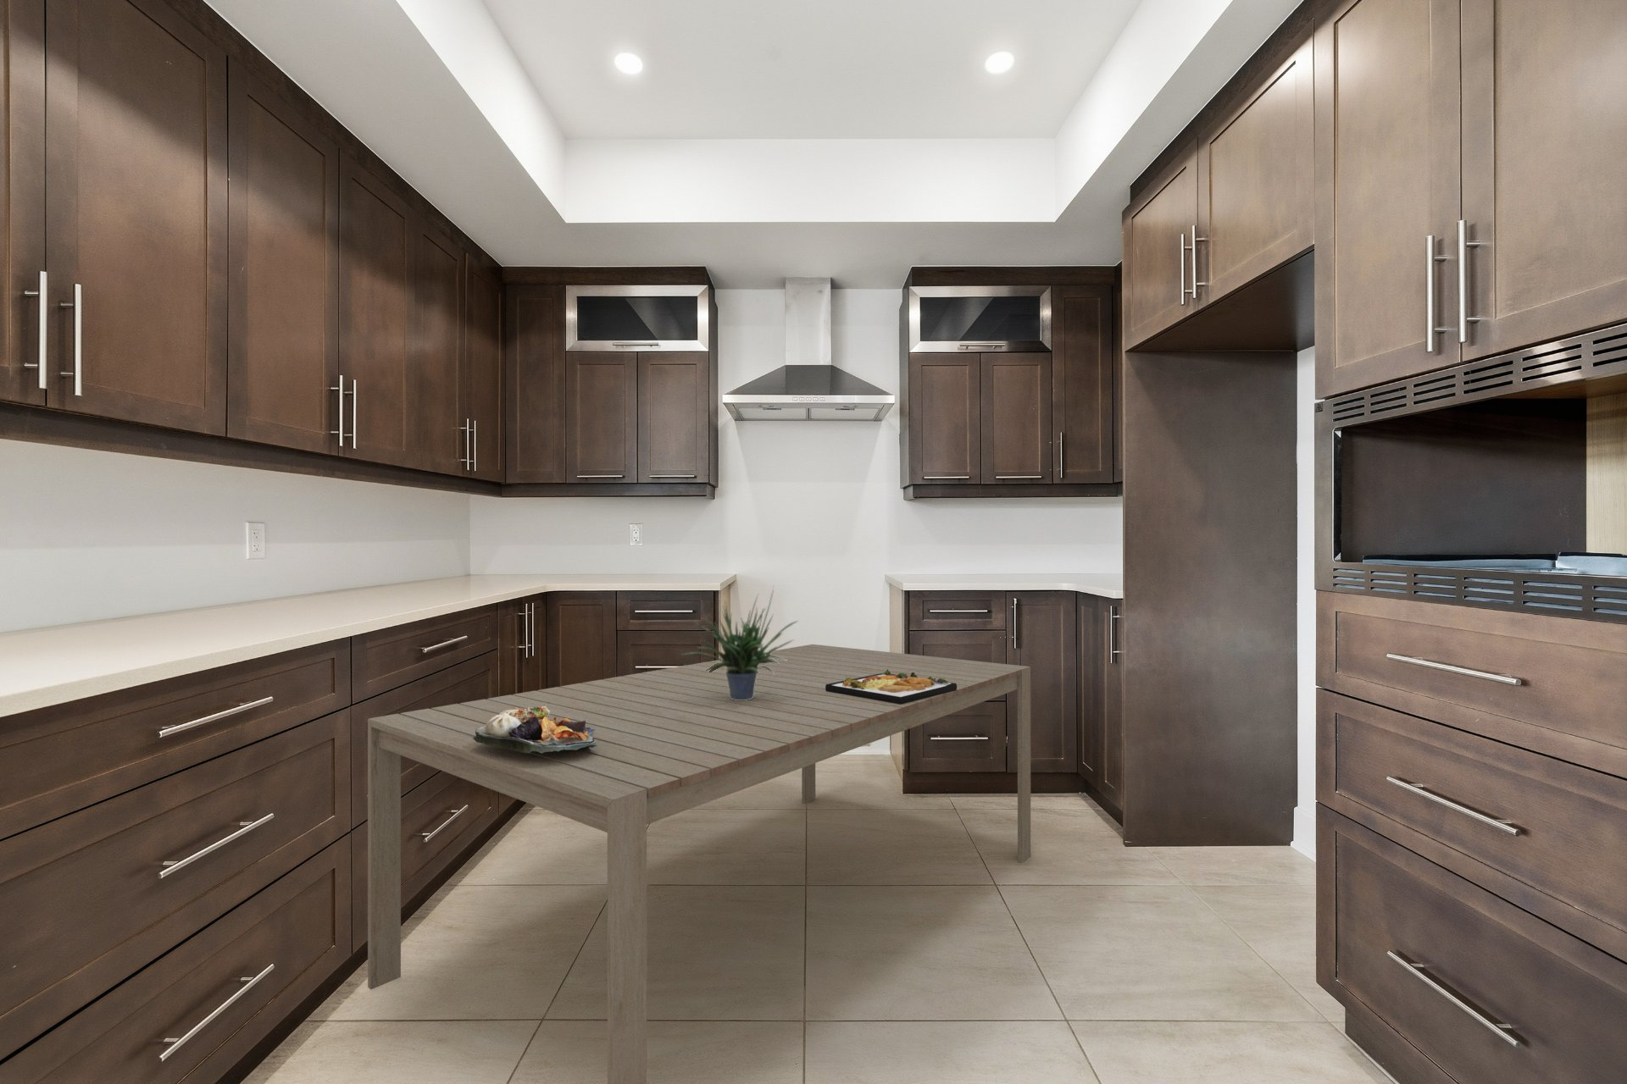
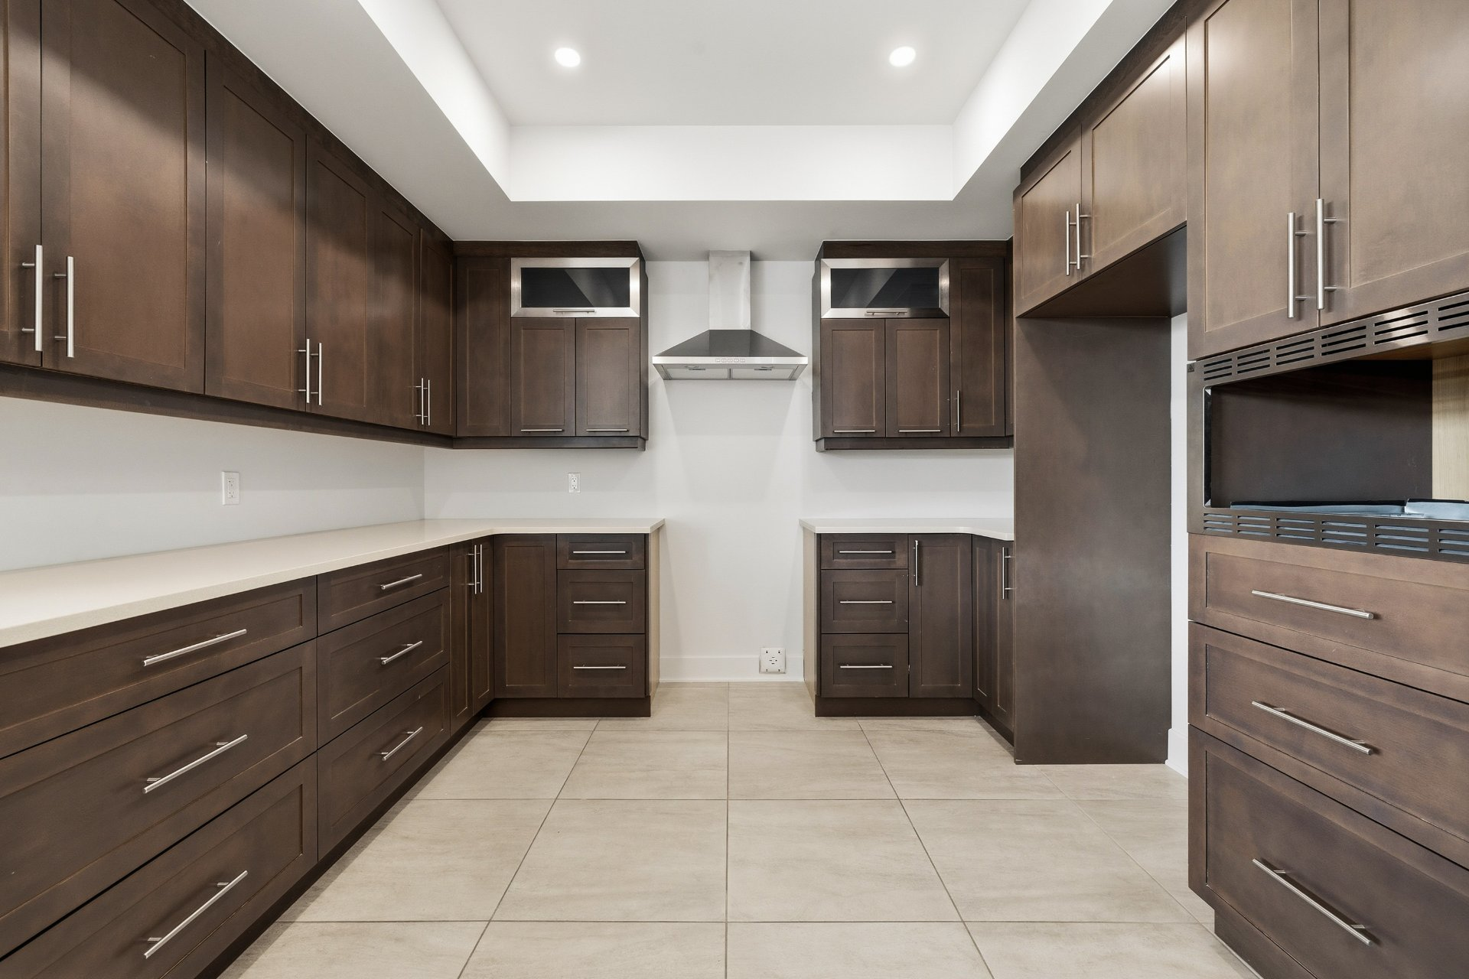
- dining table (751, 786)
- food plate (535, 730)
- potted plant (746, 642)
- food plate (891, 682)
